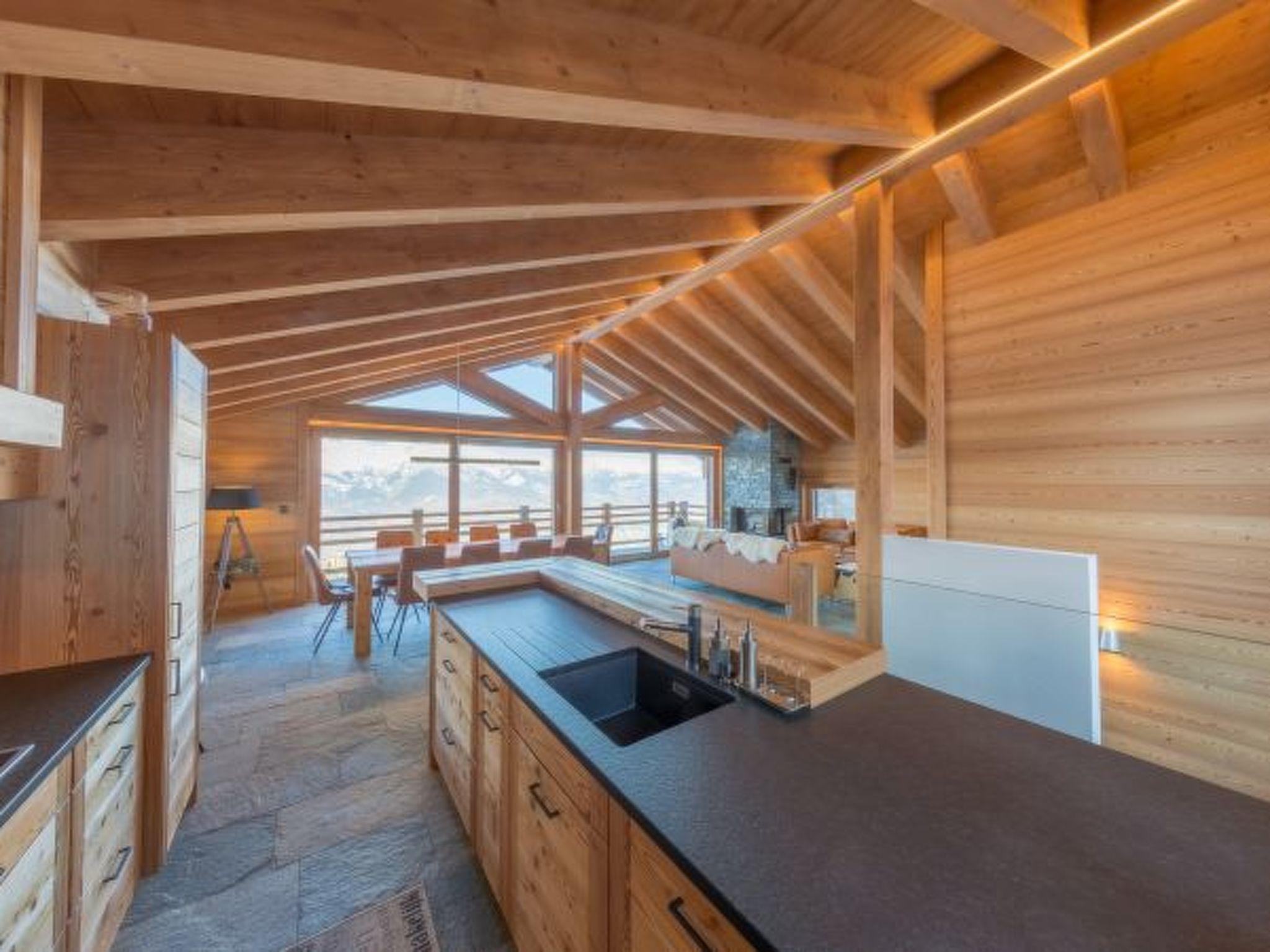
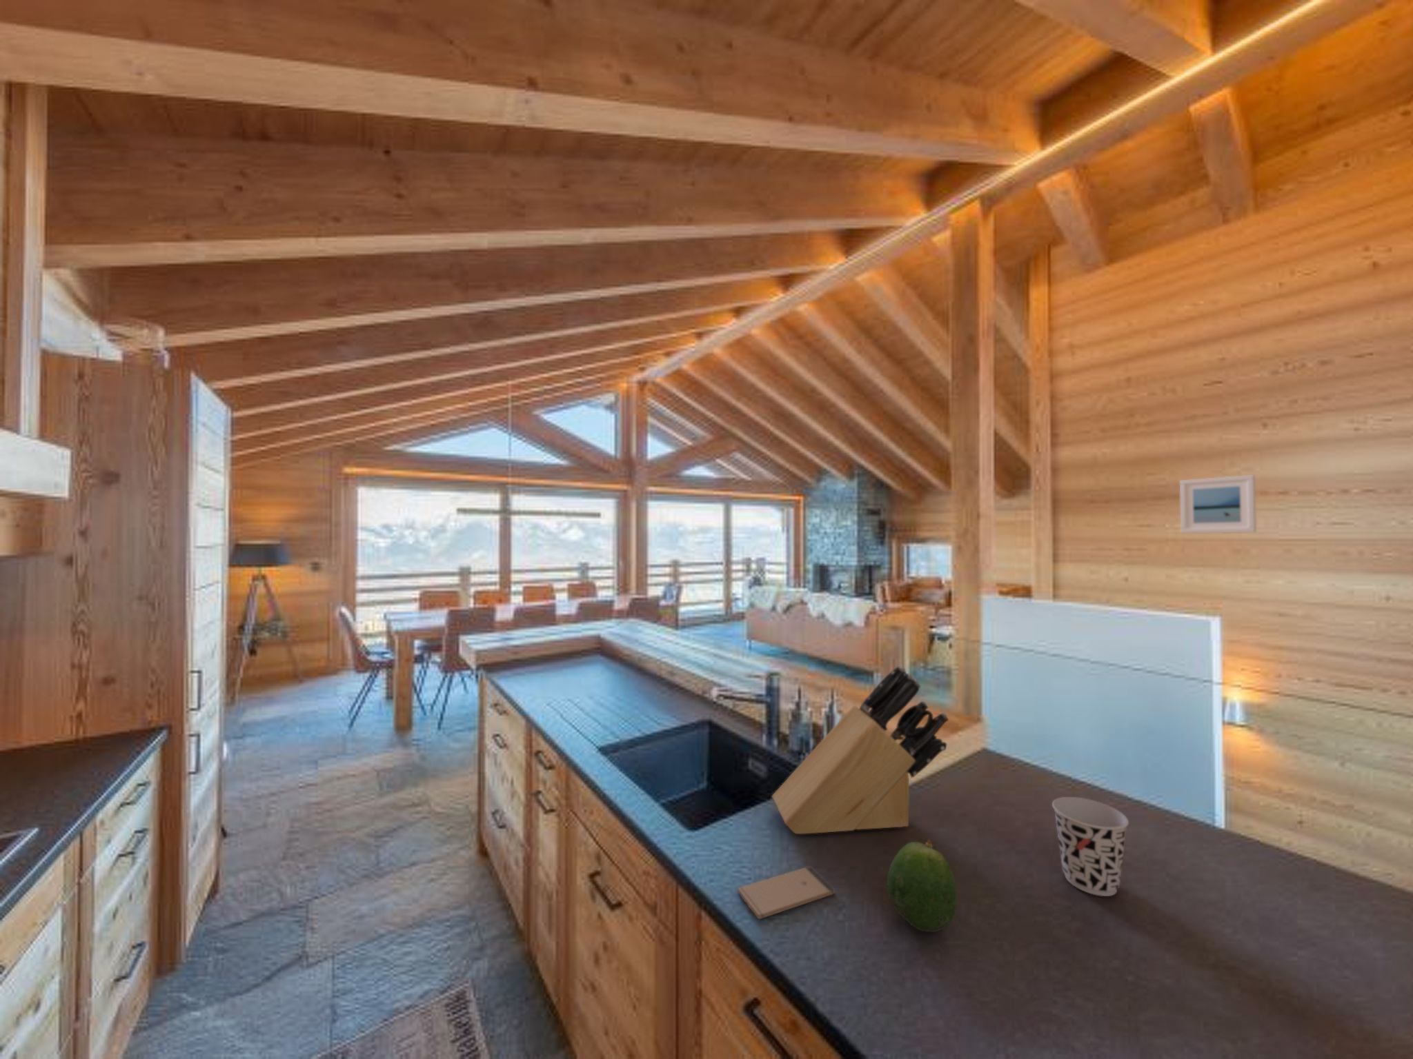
+ fruit (920, 884)
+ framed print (1216, 505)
+ knife block (859, 743)
+ cup (1089, 847)
+ smartphone (785, 891)
